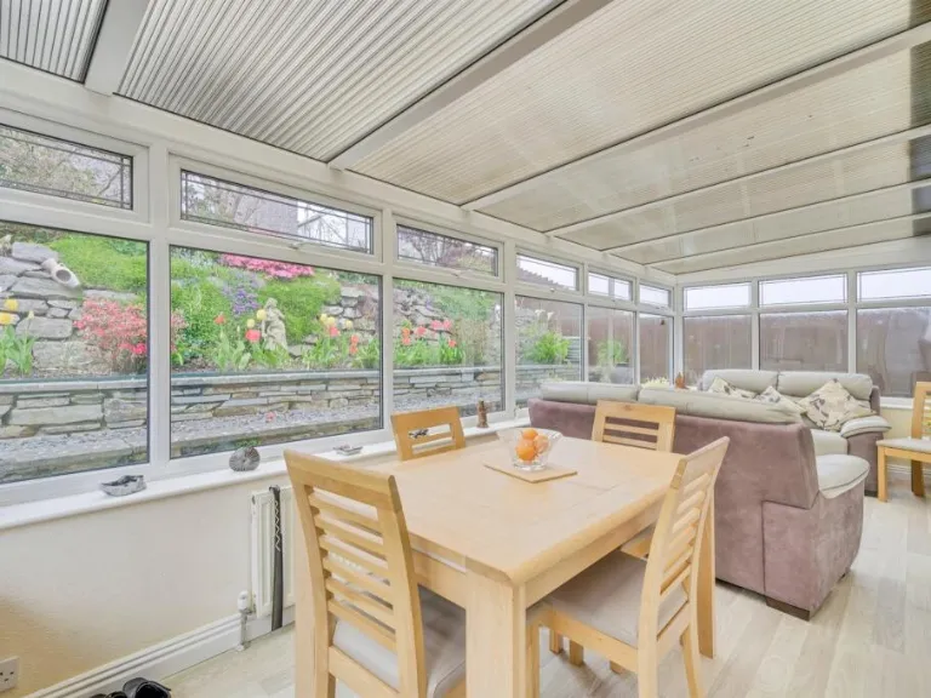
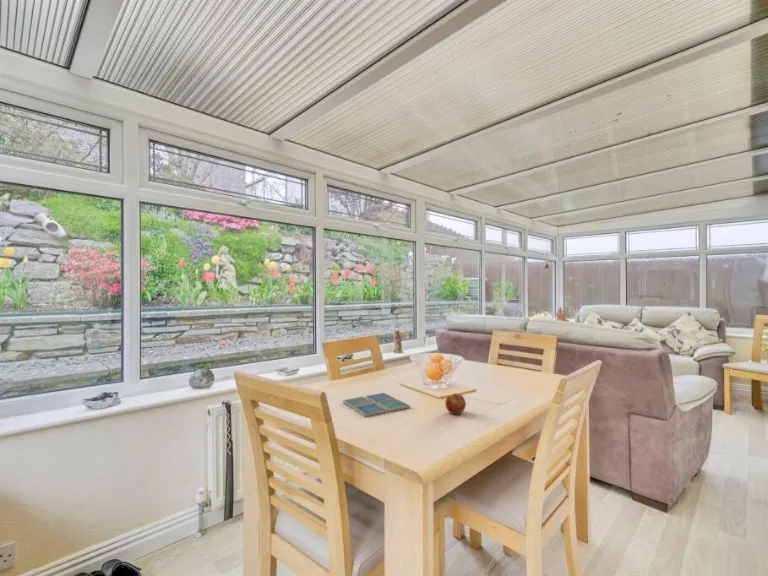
+ apple (455, 402)
+ drink coaster (375, 403)
